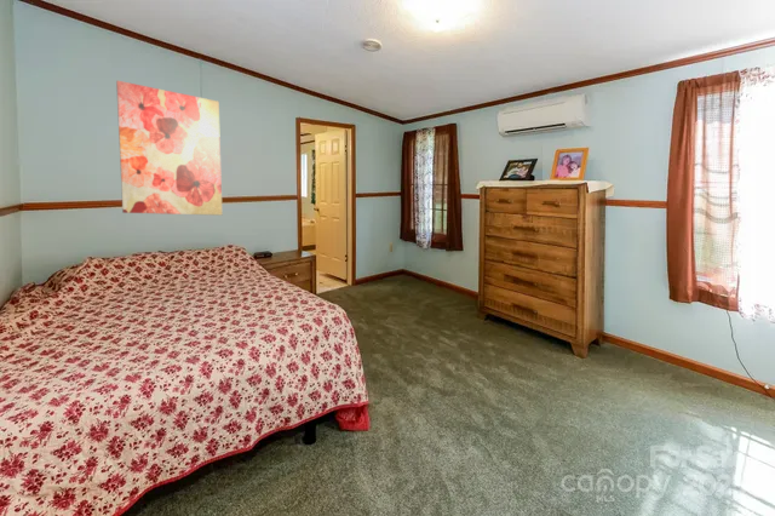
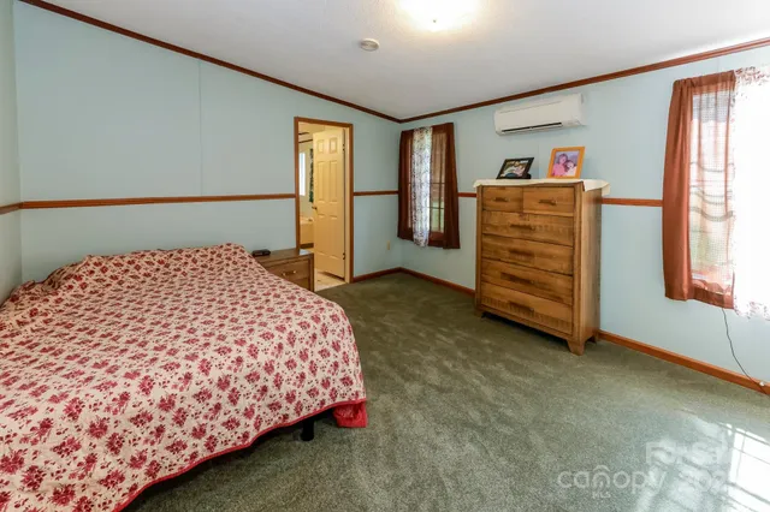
- wall art (173, 153)
